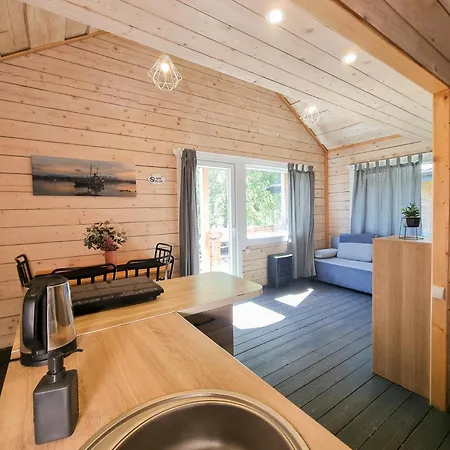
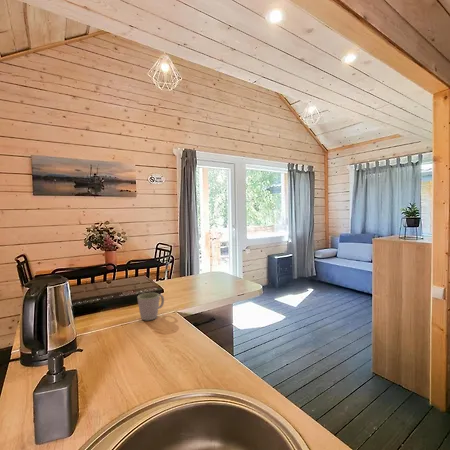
+ mug (152, 305)
